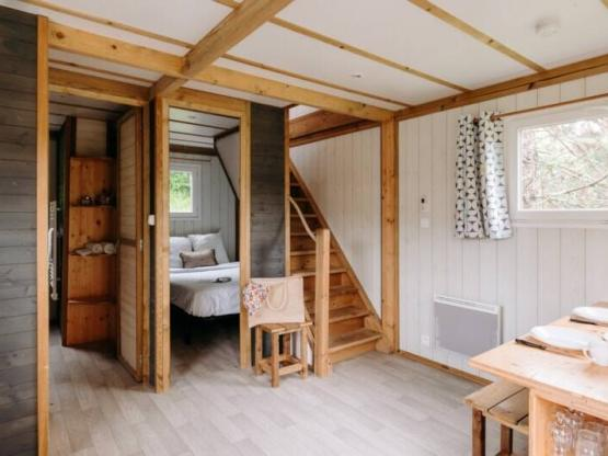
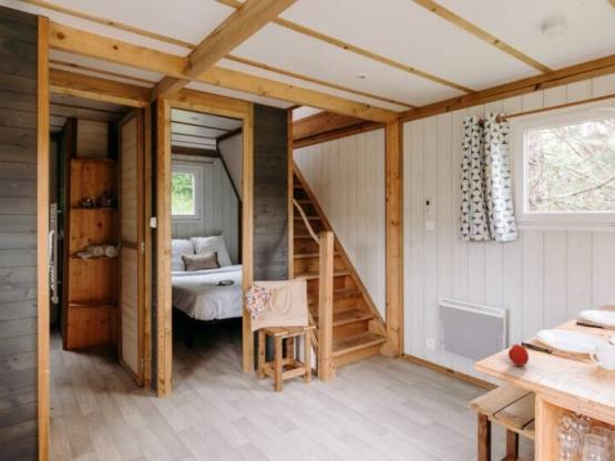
+ fruit (517, 354)
